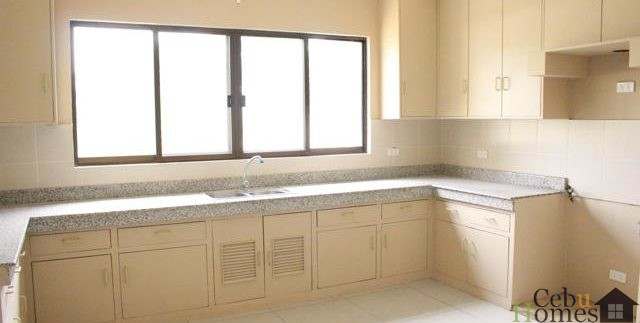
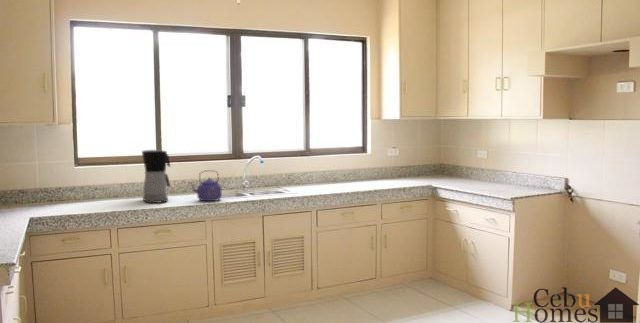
+ coffee maker (157, 175)
+ kettle (205, 185)
